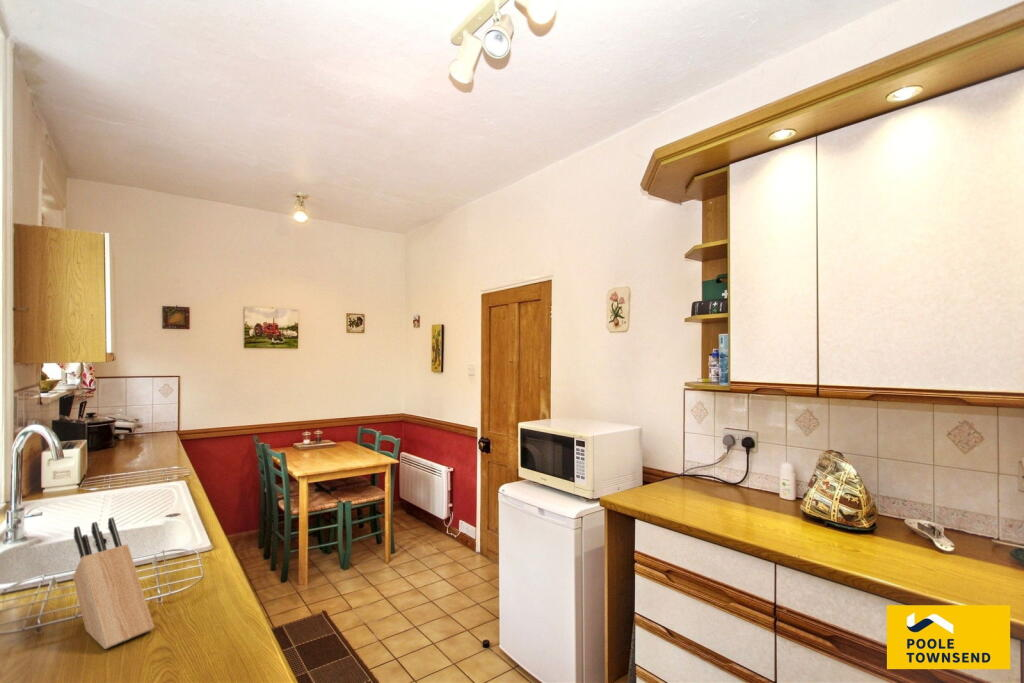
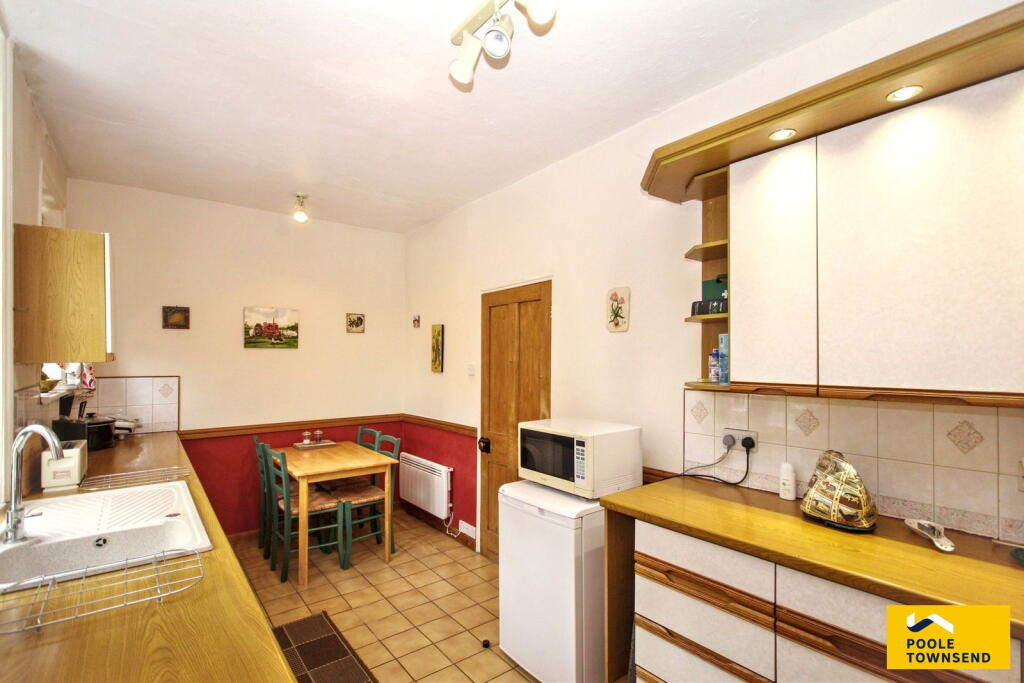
- knife block (109, 576)
